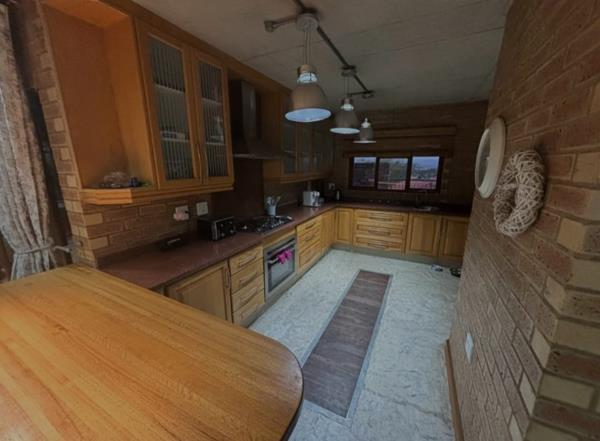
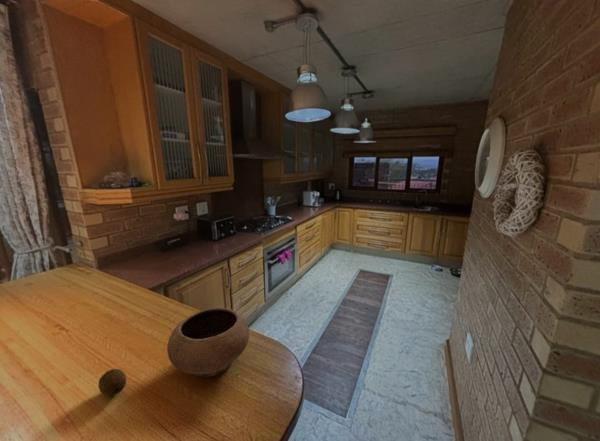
+ bowl (210, 341)
+ fruit (112, 381)
